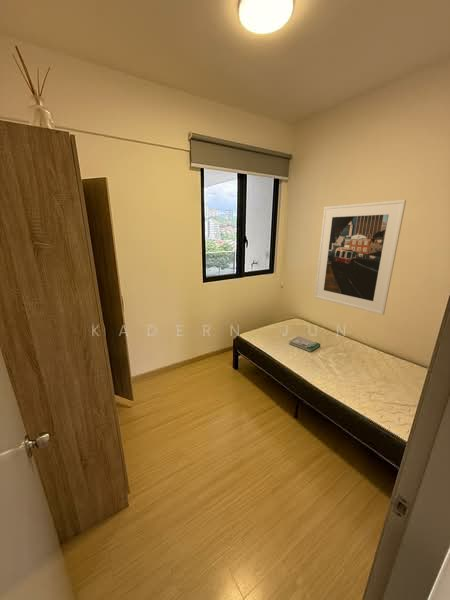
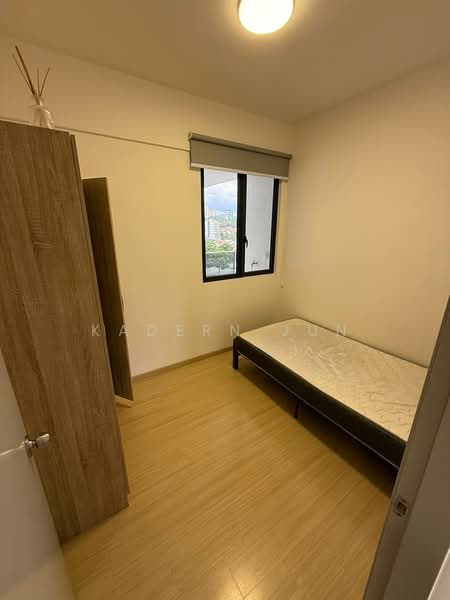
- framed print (352, 257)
- book (304, 343)
